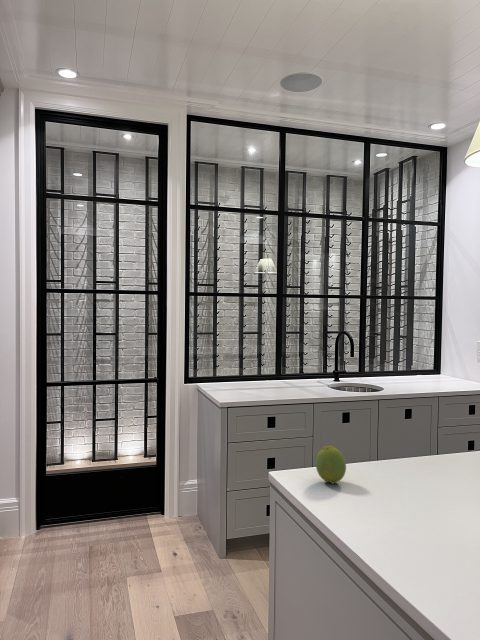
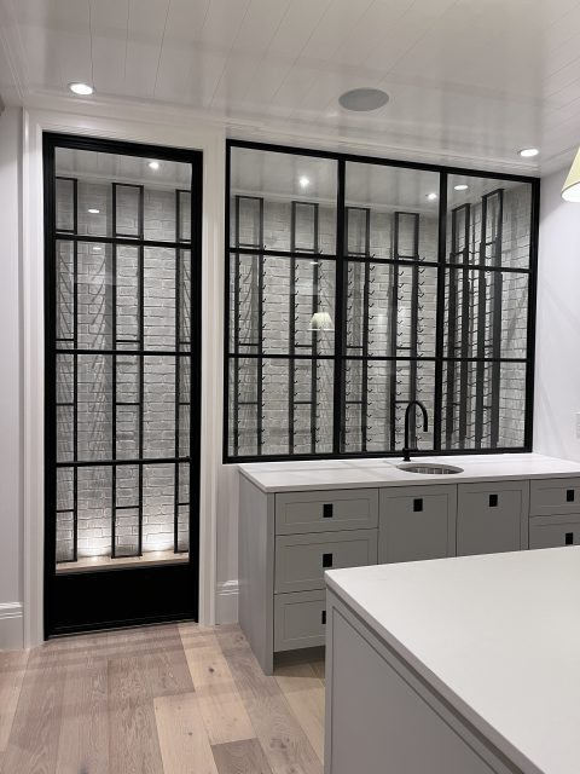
- fruit (330, 464)
